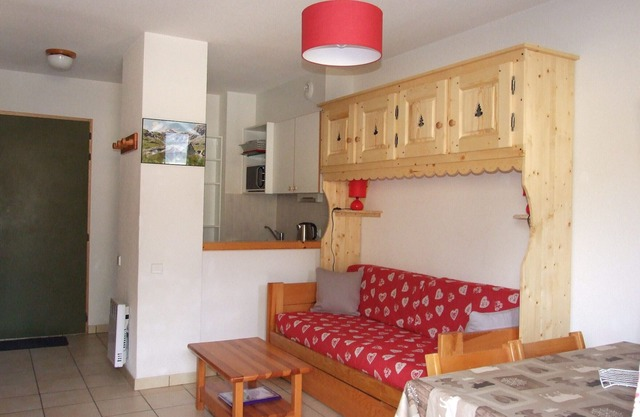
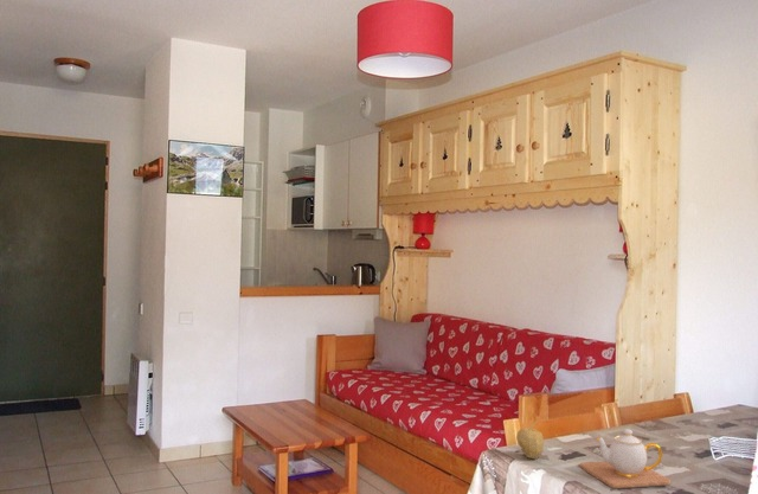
+ teapot (623, 451)
+ fruit (529, 440)
